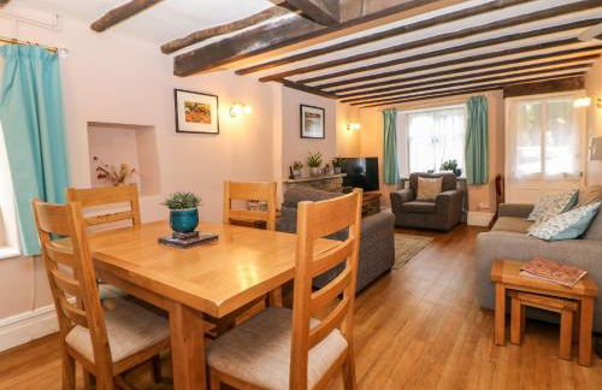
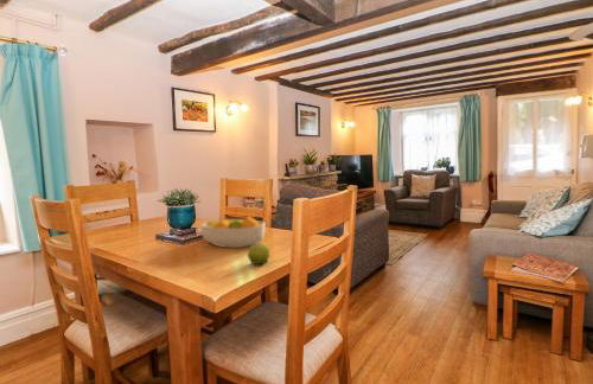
+ fruit (259, 252)
+ fruit bowl (232, 229)
